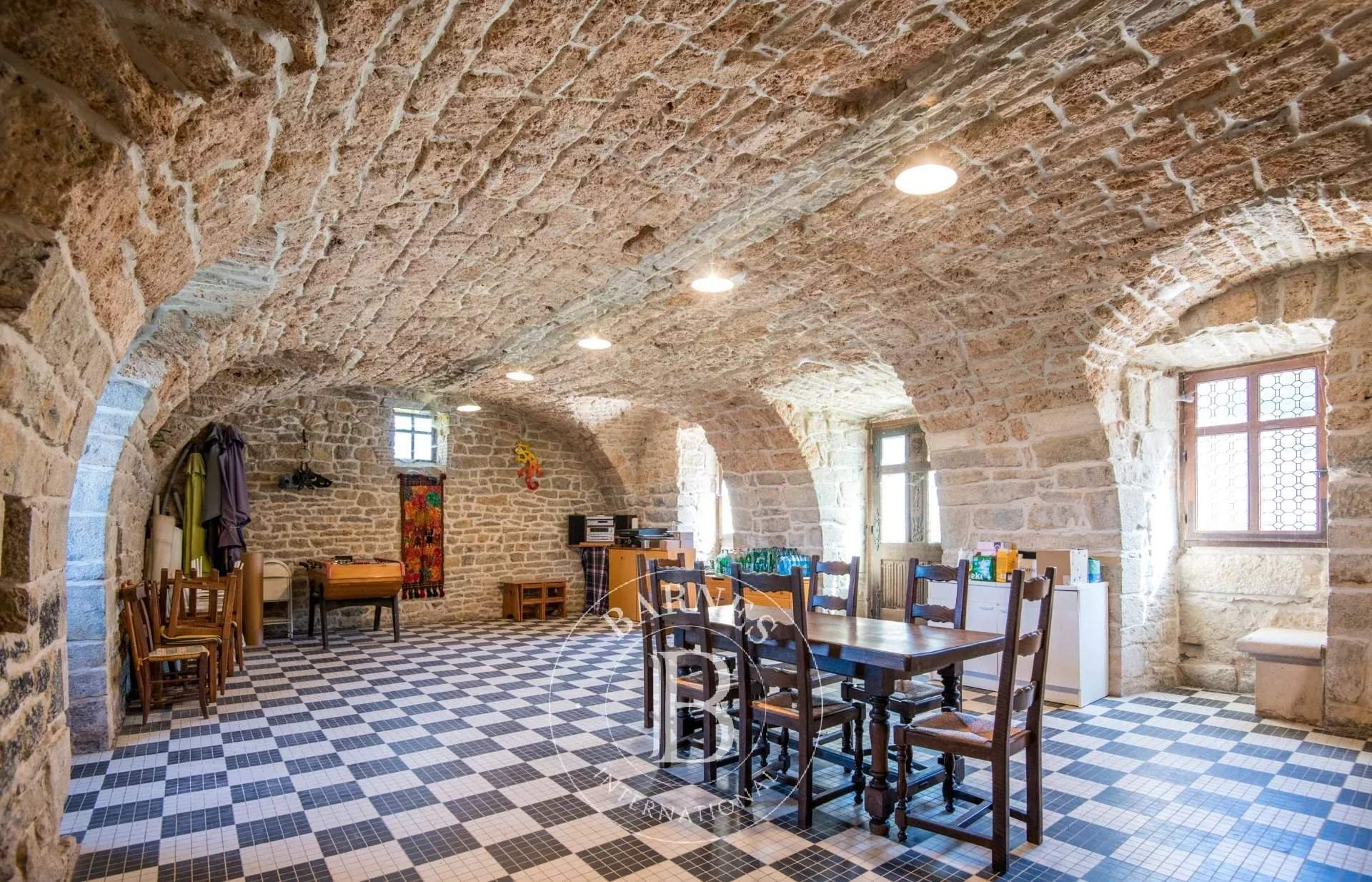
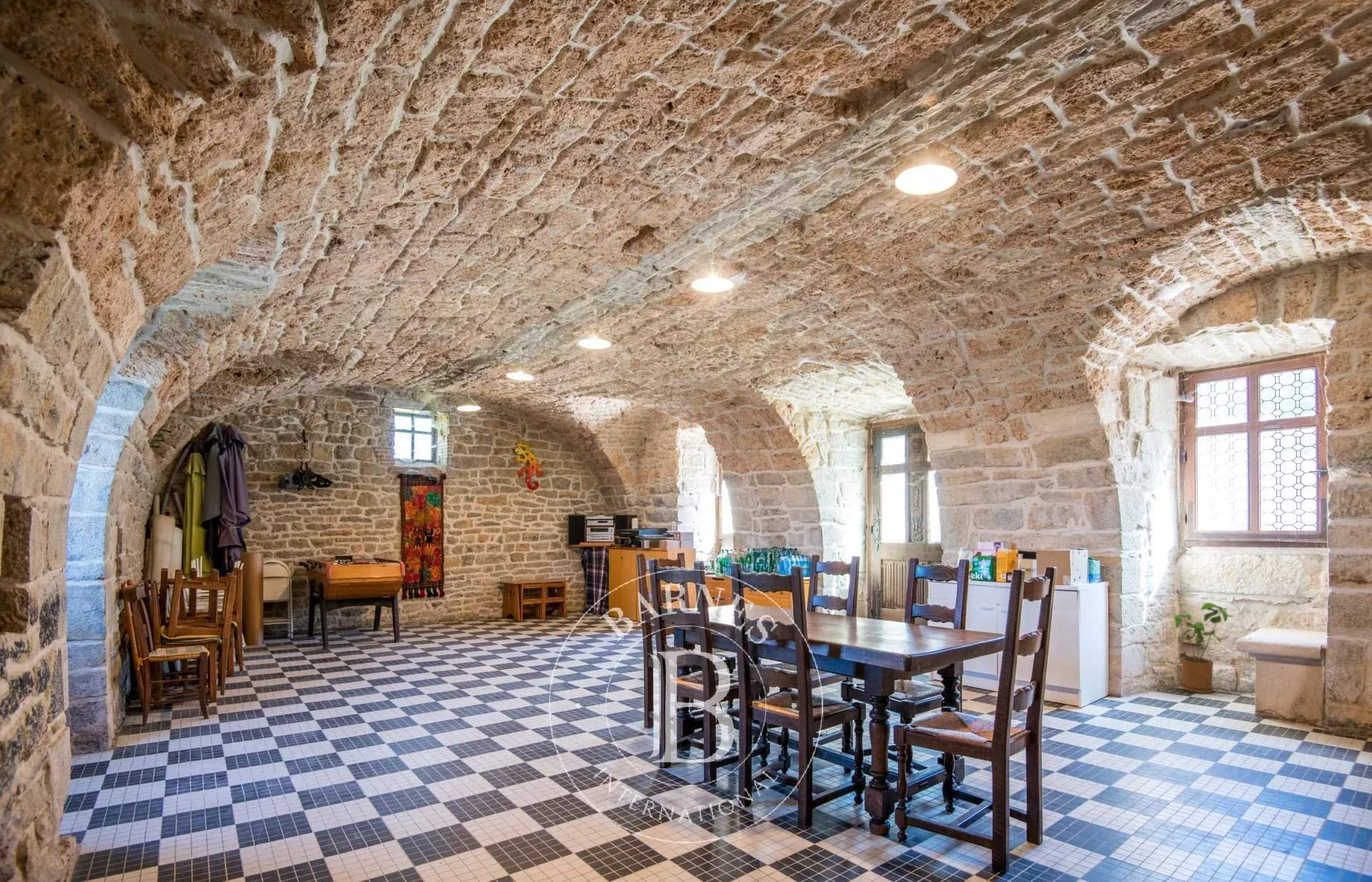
+ house plant (1198, 646)
